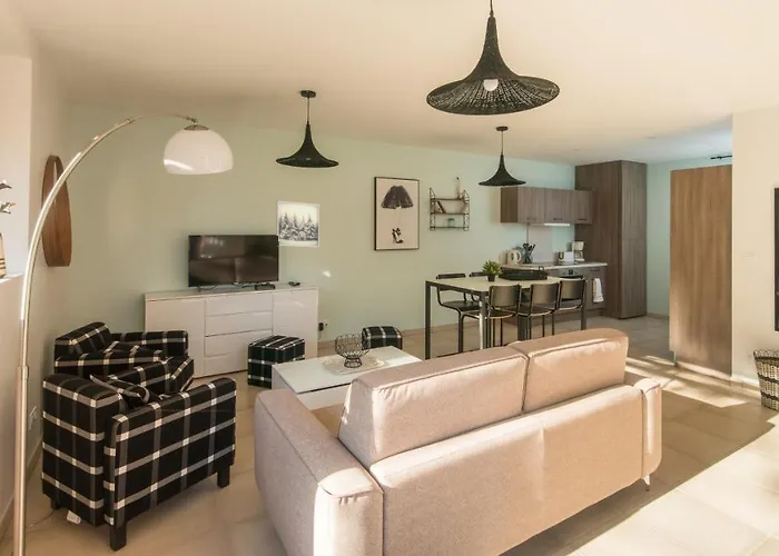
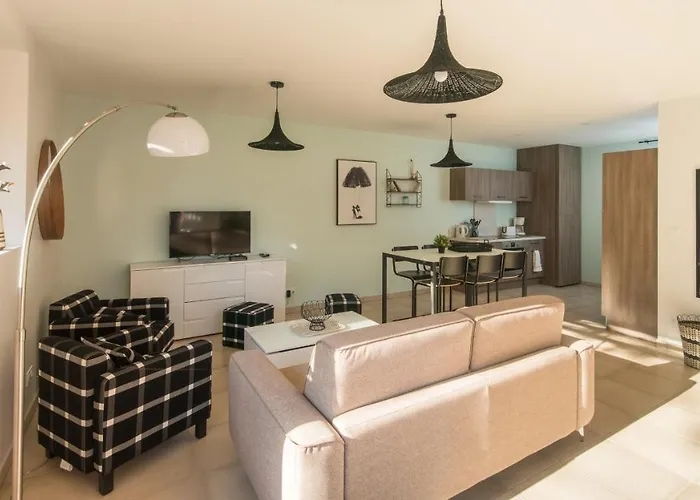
- wall art (298, 225)
